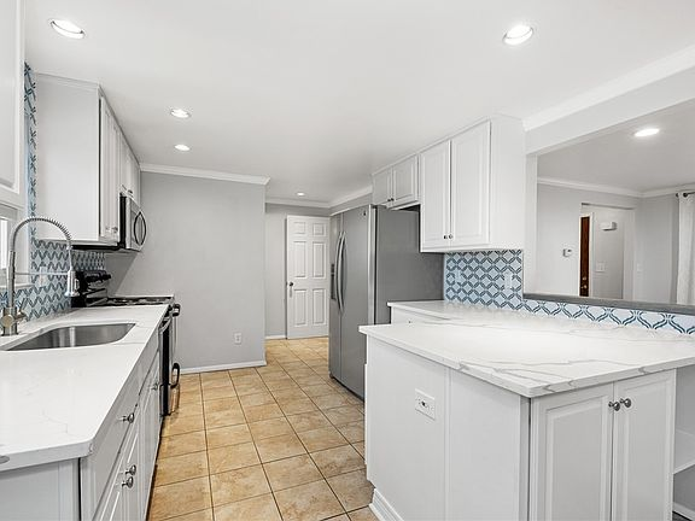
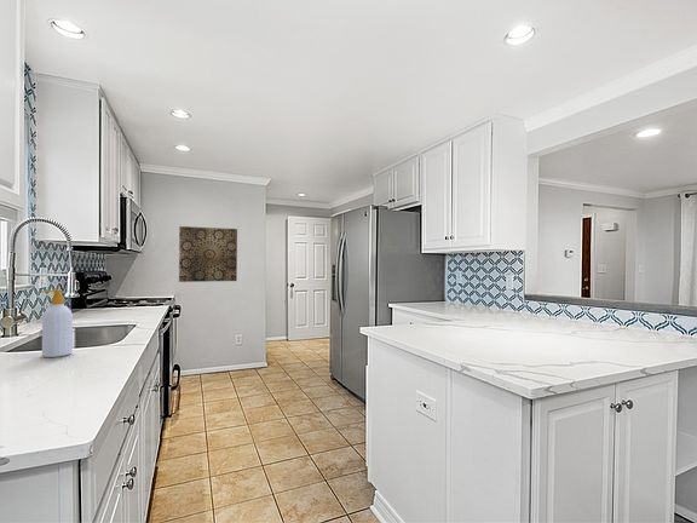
+ wall art (208, 254)
+ soap bottle (56, 322)
